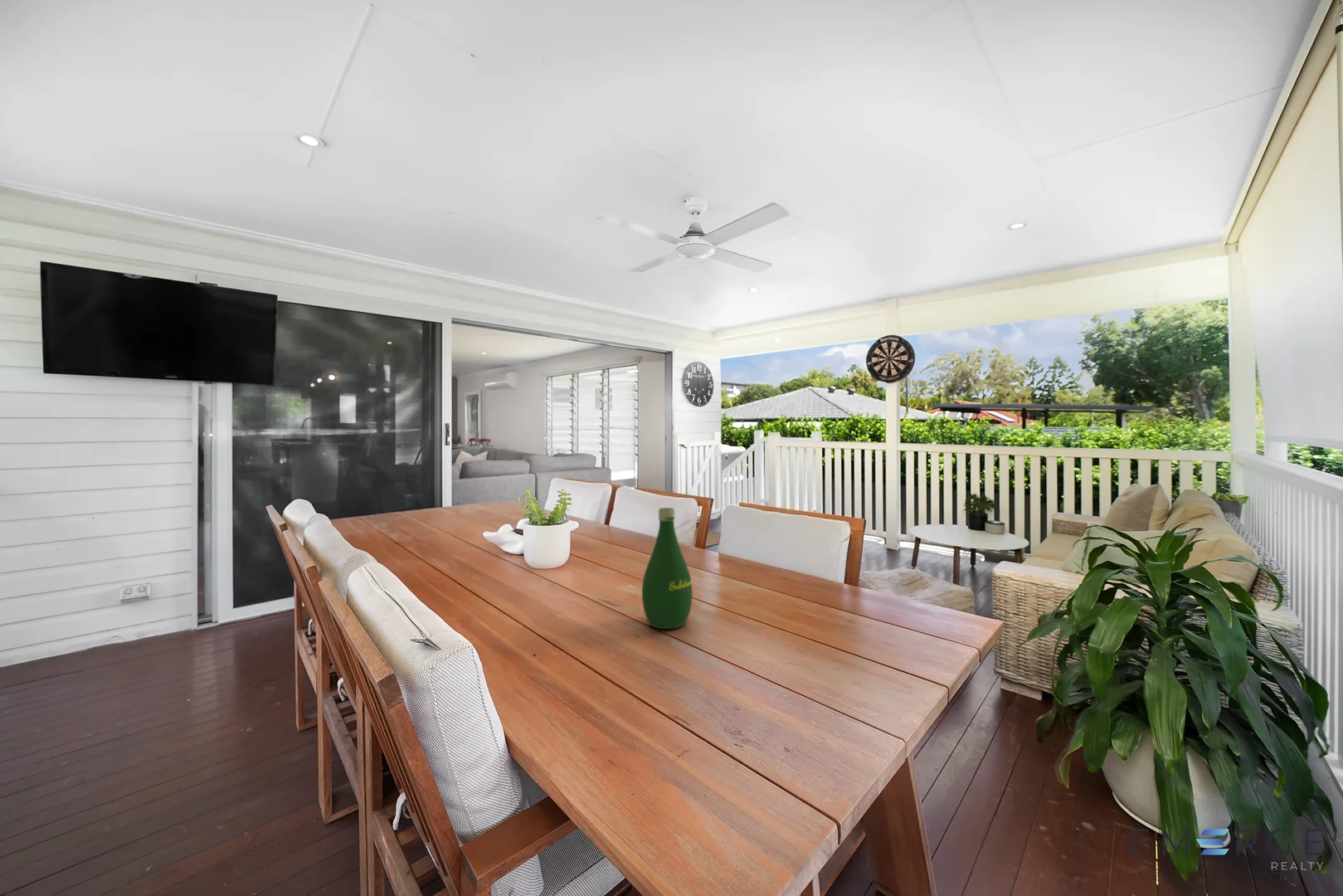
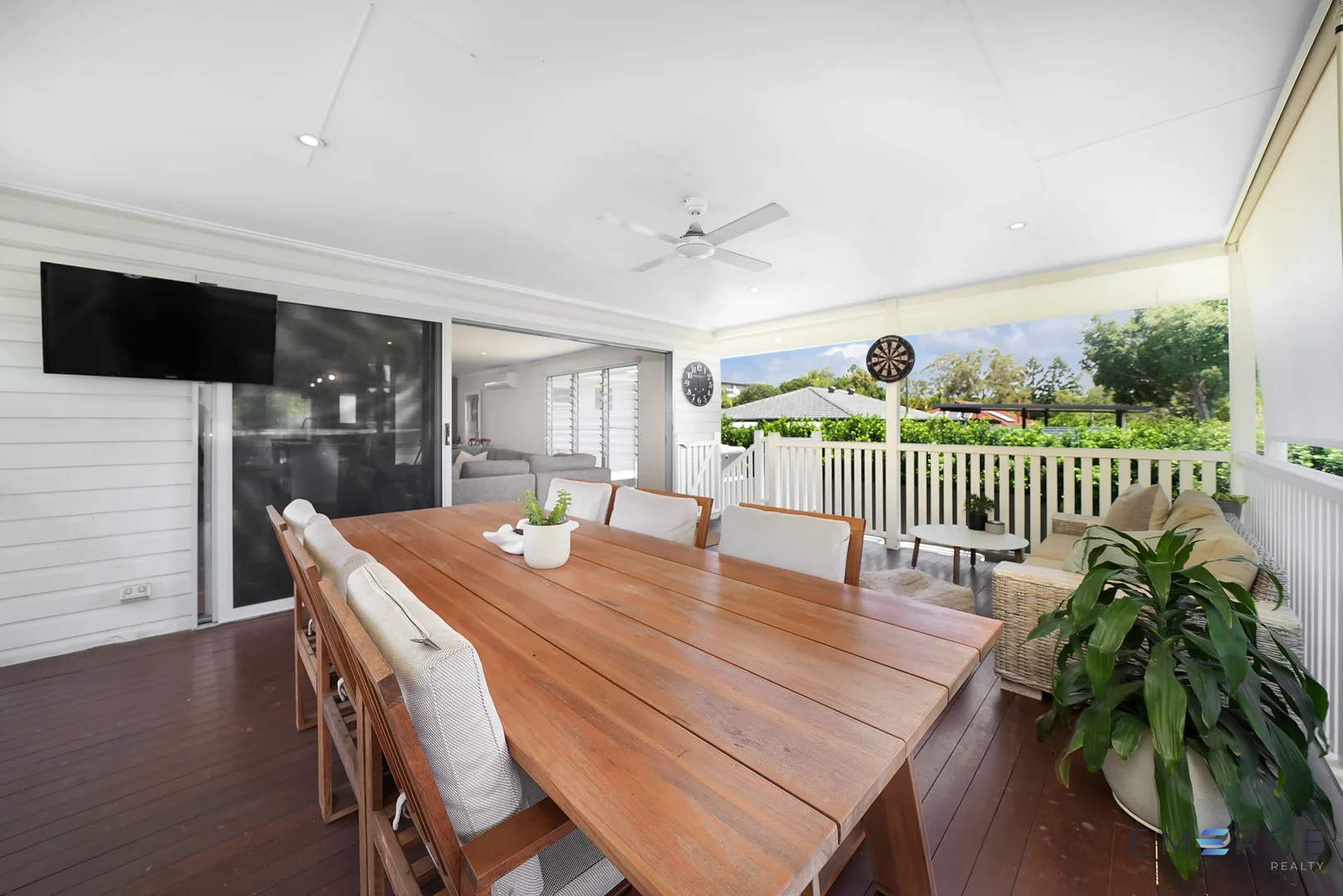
- bottle (667, 565)
